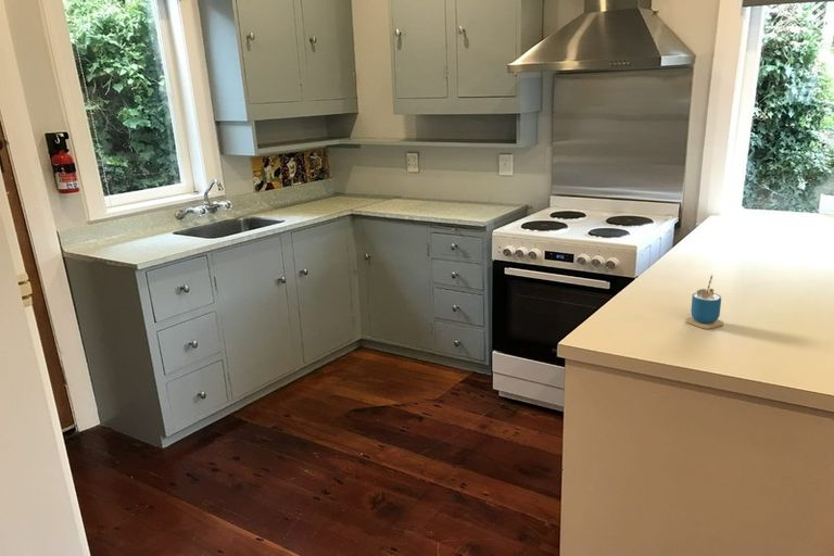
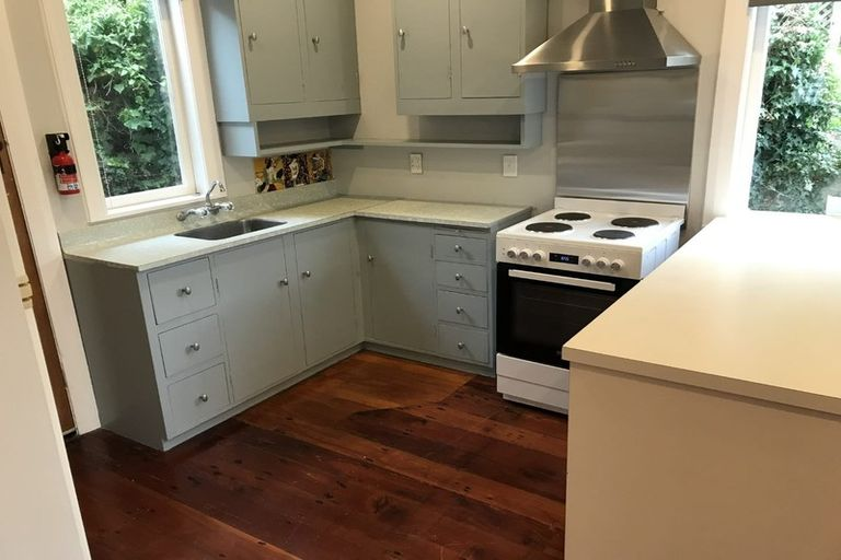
- cup (706, 300)
